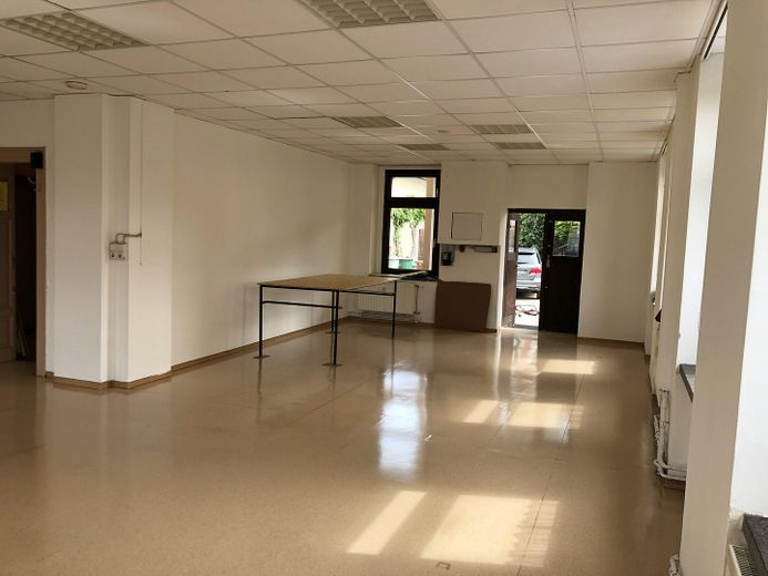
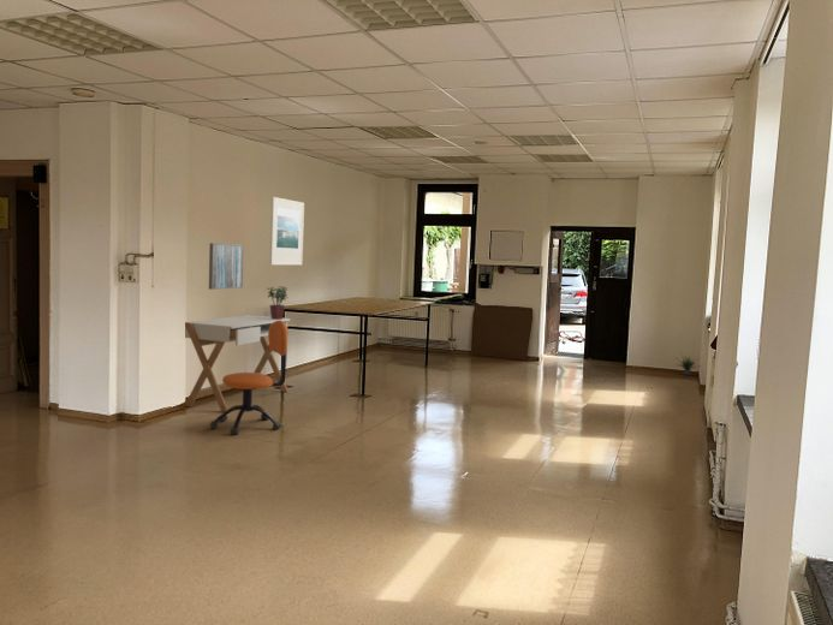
+ office chair (249, 373)
+ desk (242, 344)
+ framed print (287, 232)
+ potted plant (276, 302)
+ potted plant (688, 363)
+ wall art (226, 266)
